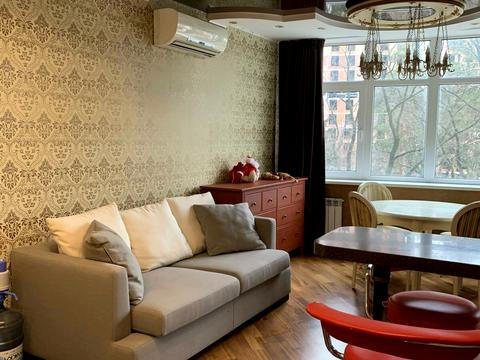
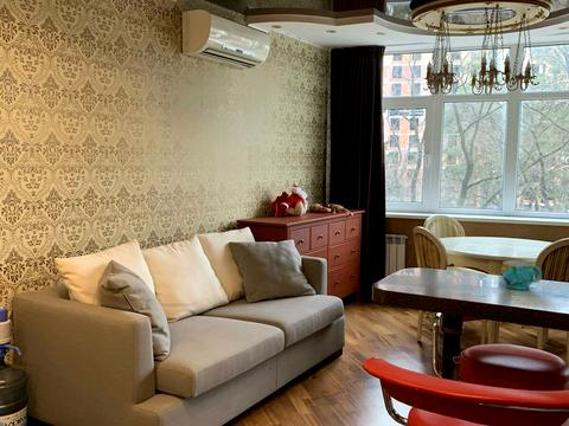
+ cup (519, 275)
